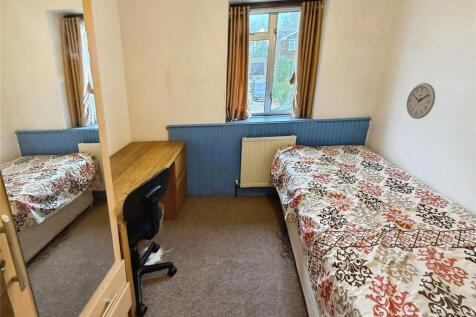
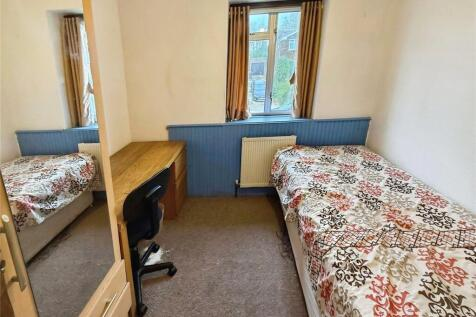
- wall clock (419, 101)
